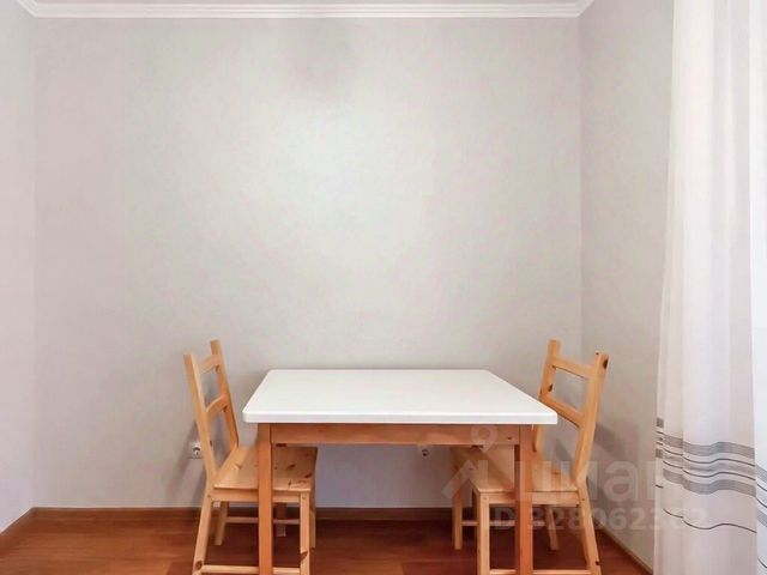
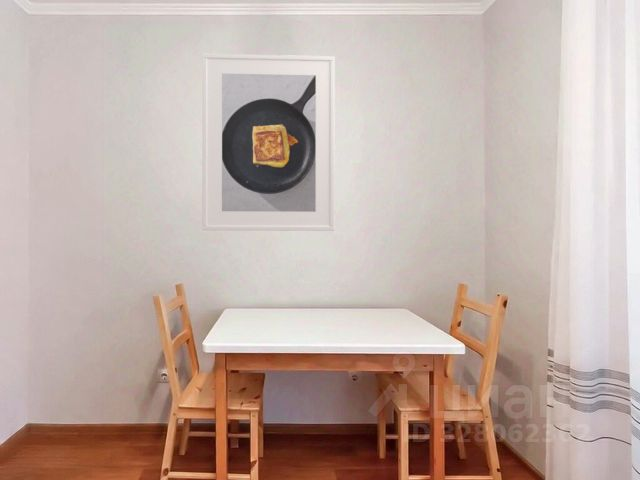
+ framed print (269, 143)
